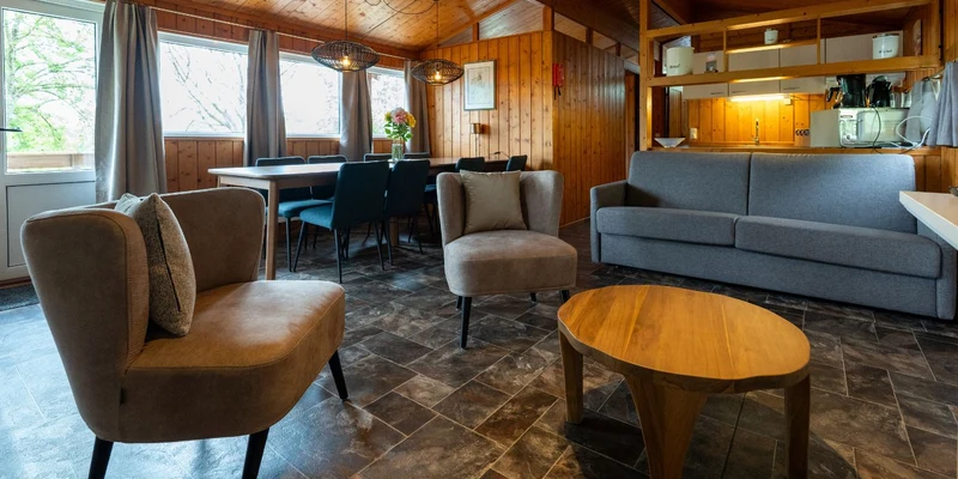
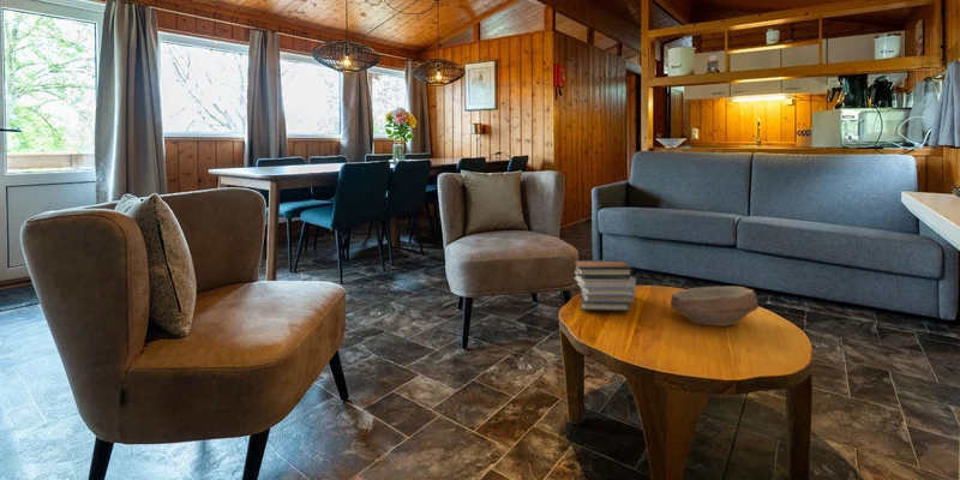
+ bowl (713, 305)
+ book stack (602, 283)
